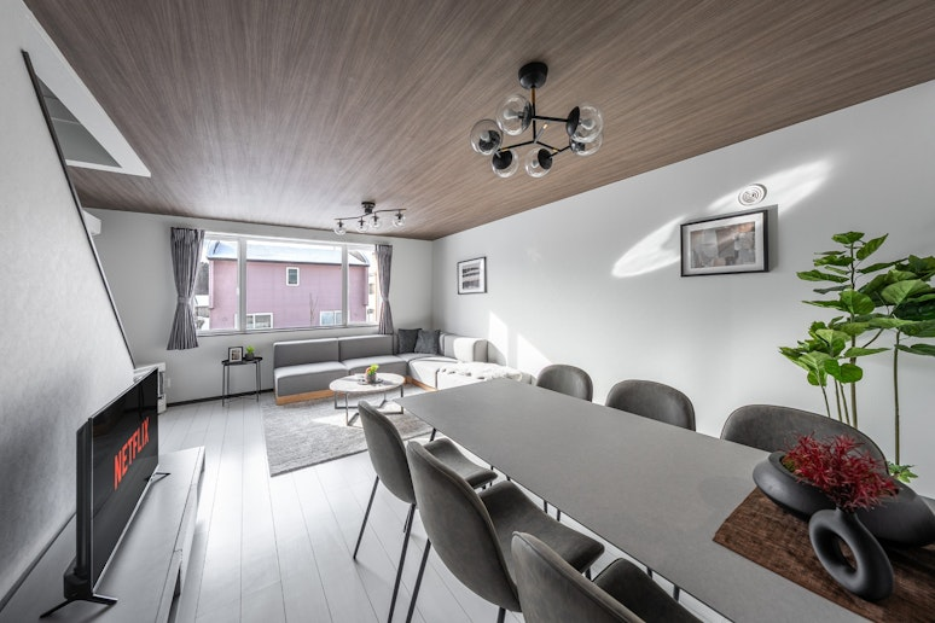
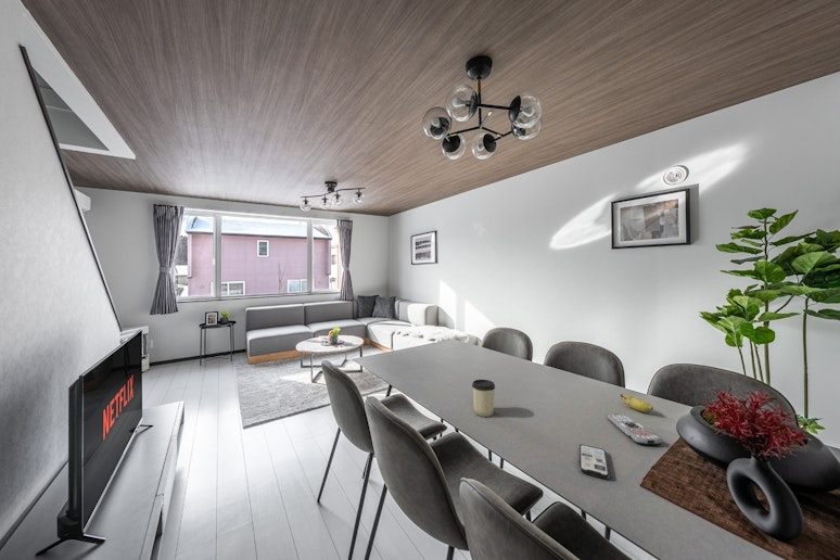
+ banana (637, 404)
+ remote control (631, 428)
+ phone case (593, 460)
+ cup (483, 397)
